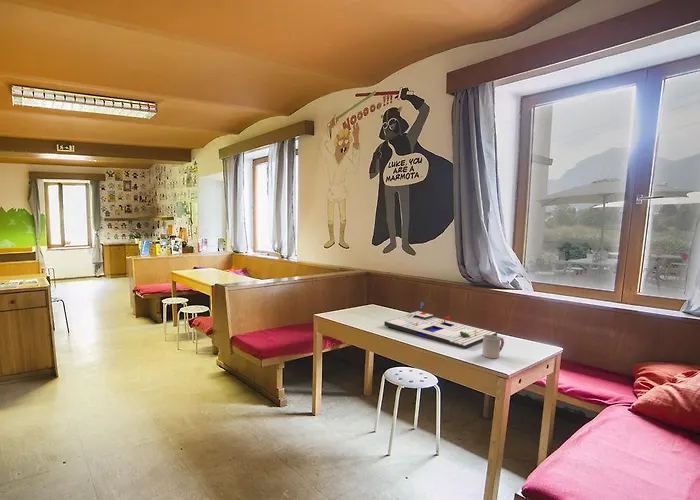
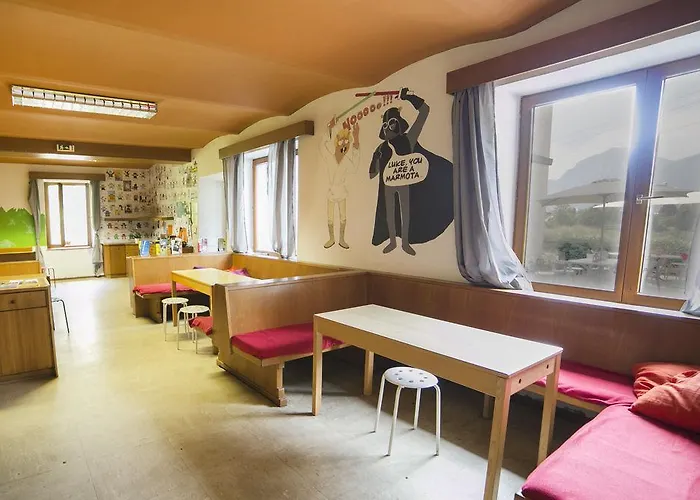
- board game (439, 321)
- cup (494, 345)
